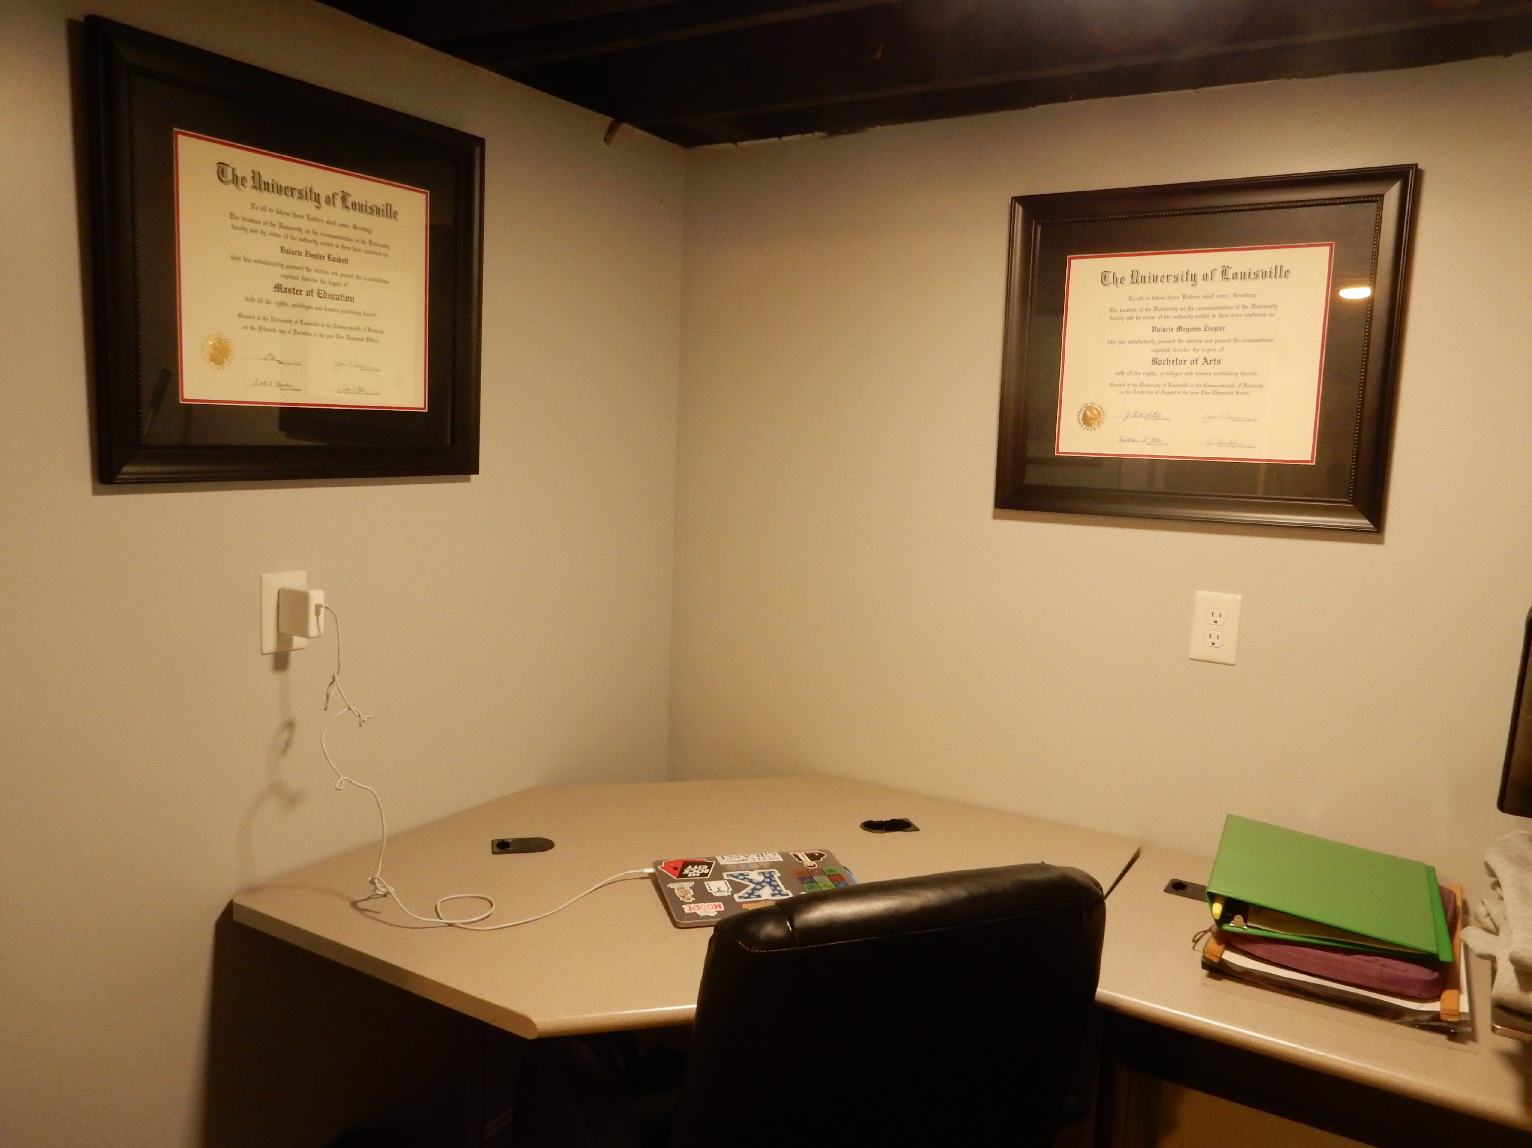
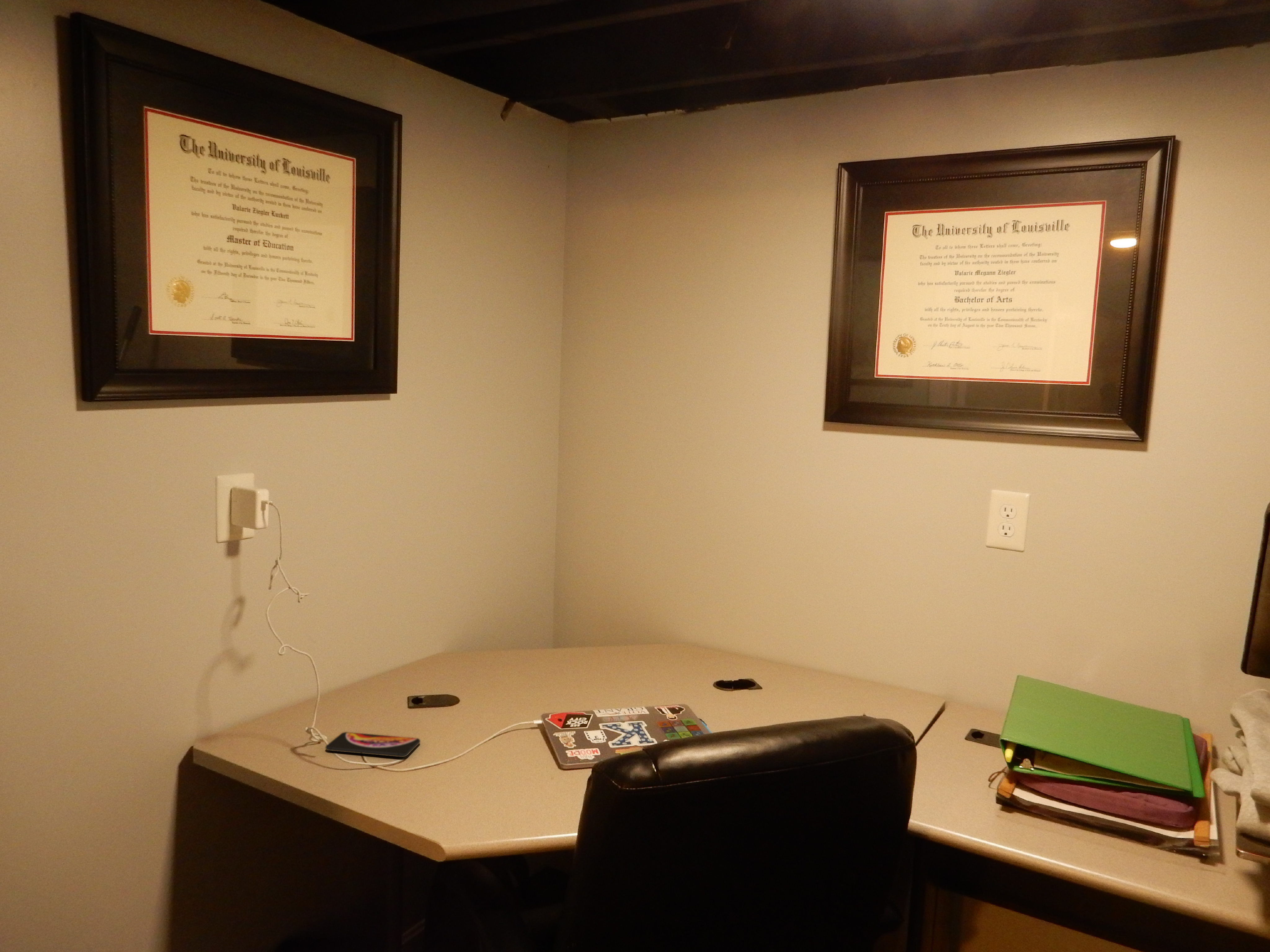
+ smartphone (373, 744)
